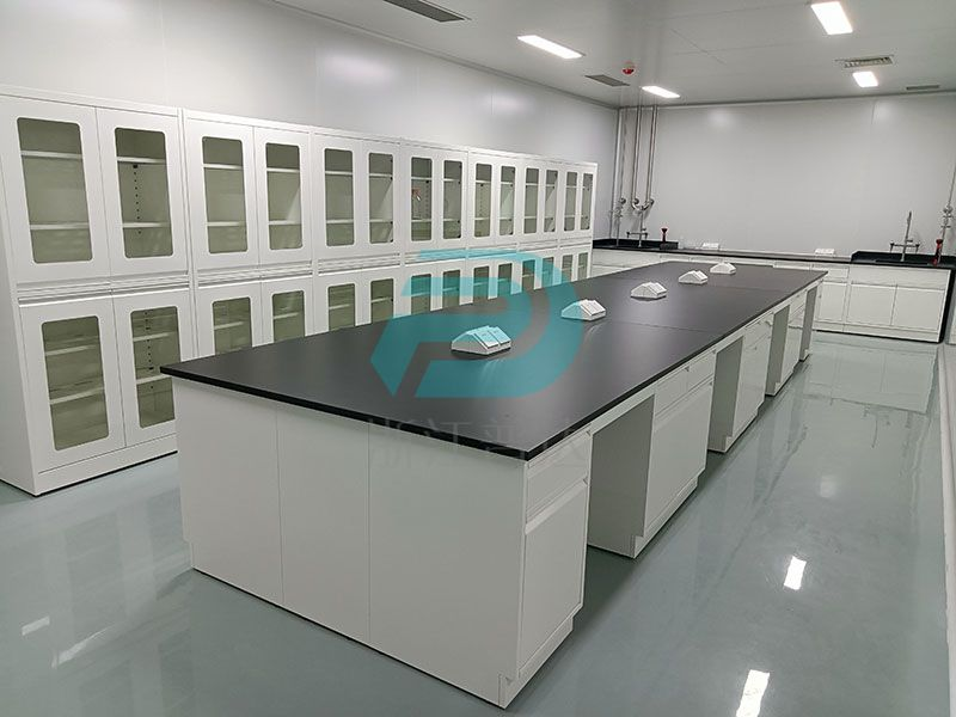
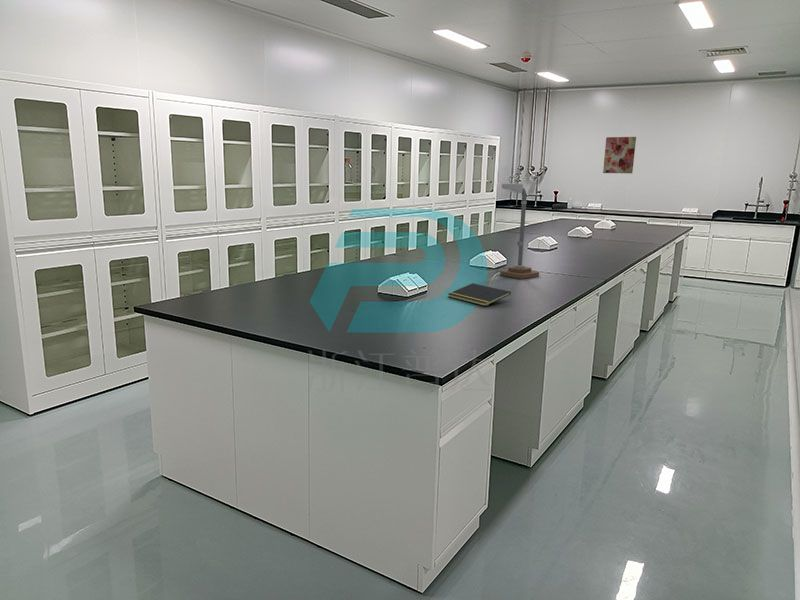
+ wall art (619, 155)
+ desk lamp (520, 230)
+ notepad (478, 294)
